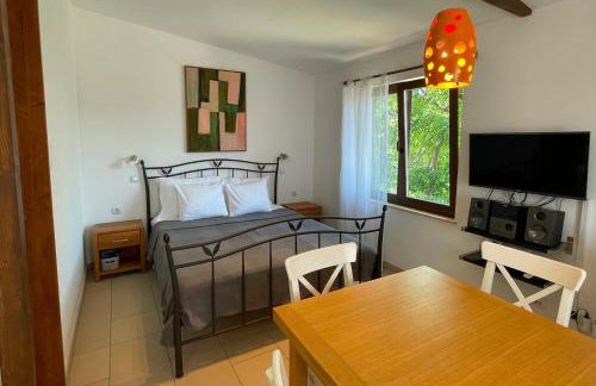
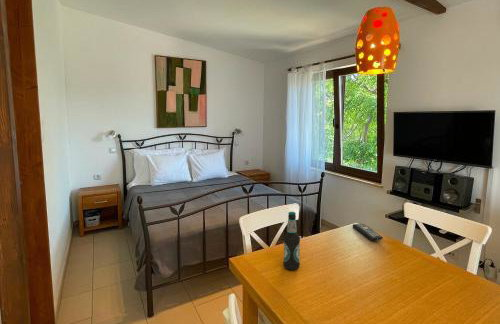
+ bottle (291, 240)
+ remote control (366, 231)
